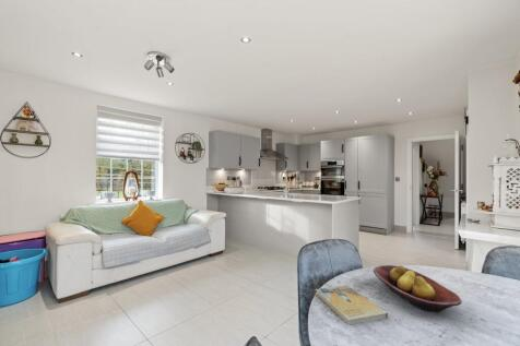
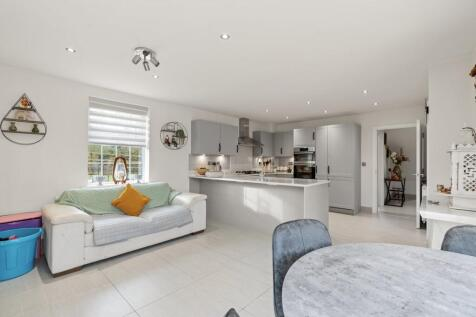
- book (347, 301)
- fruit bowl (411, 283)
